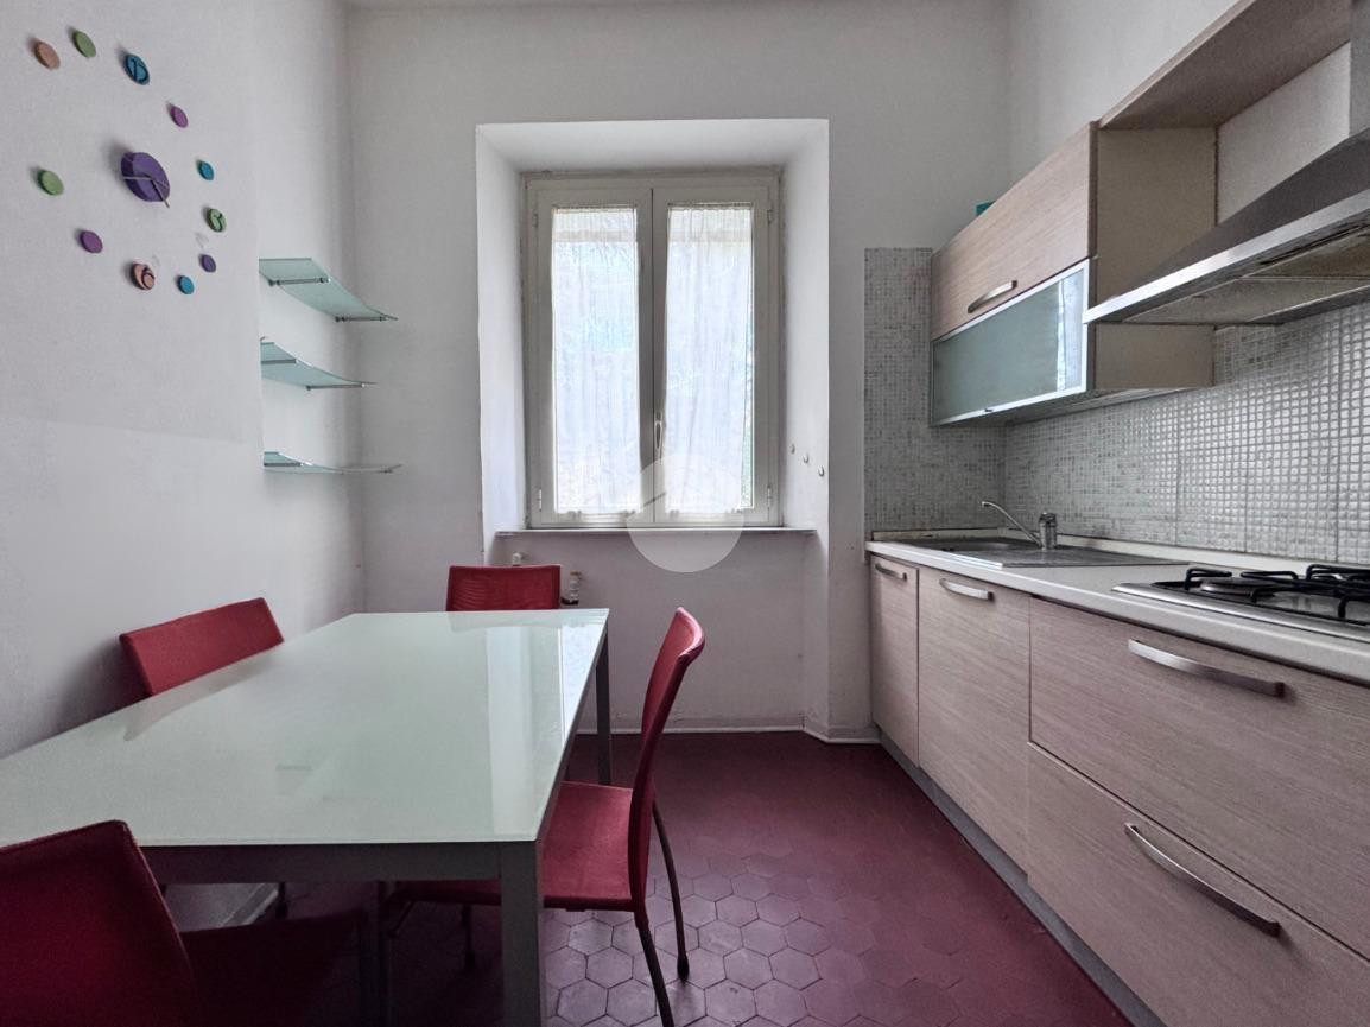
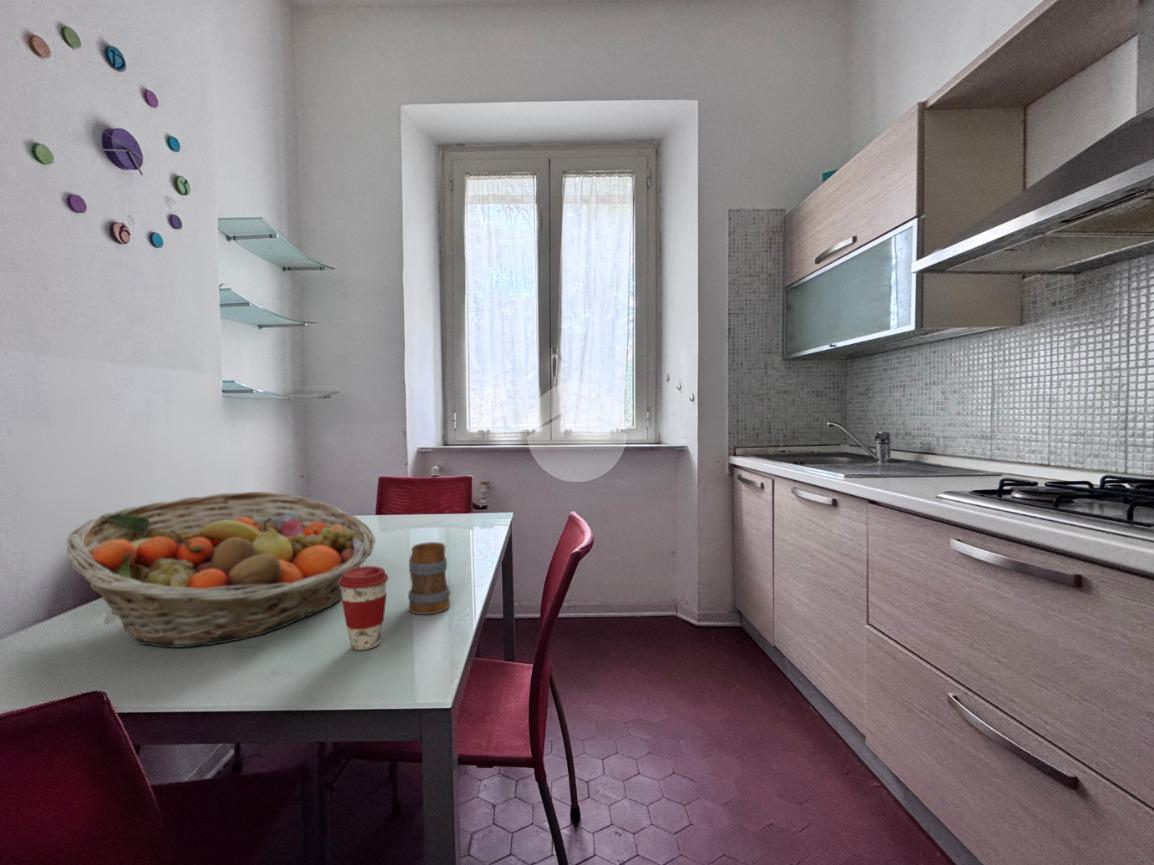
+ mug (424, 575)
+ coffee cup (364, 607)
+ fruit basket (244, 555)
